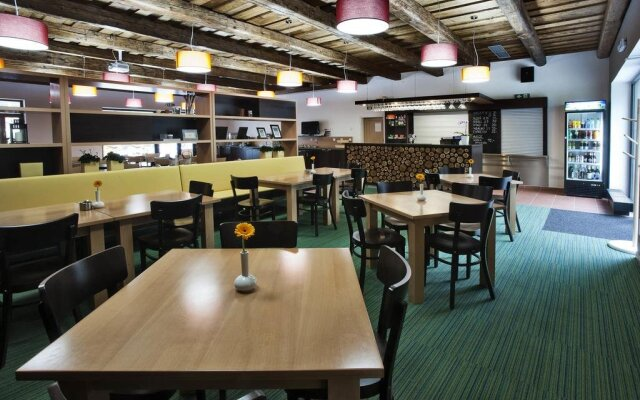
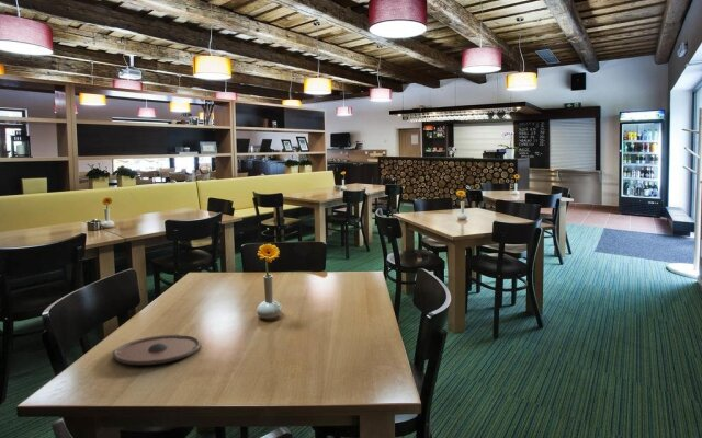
+ plate (158, 346)
